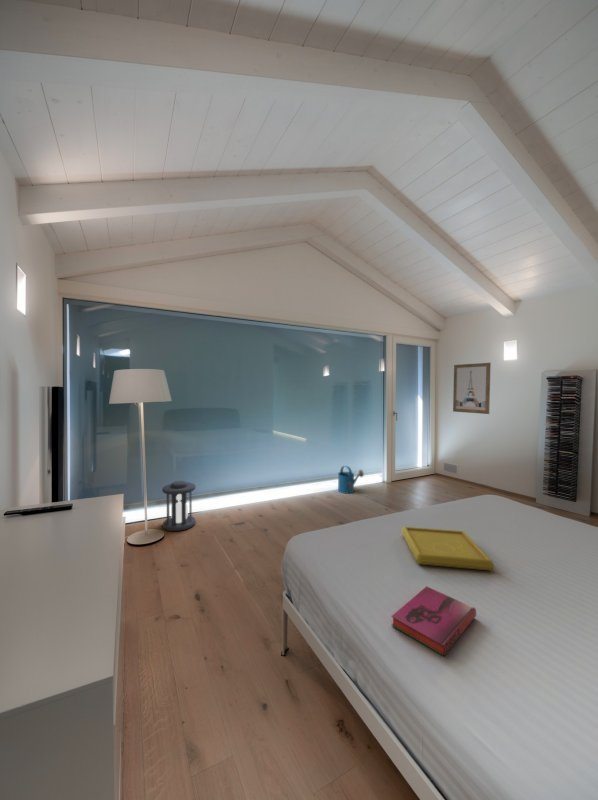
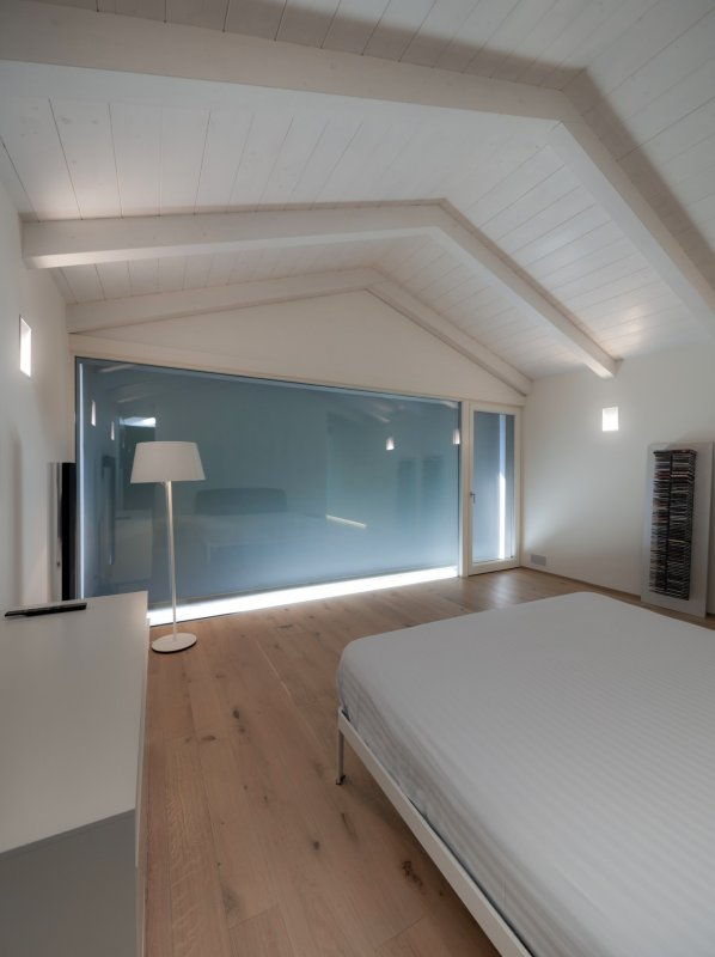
- watering can (350, 477)
- hardback book (434, 616)
- lantern (179, 503)
- serving tray (442, 546)
- wall art (470, 388)
